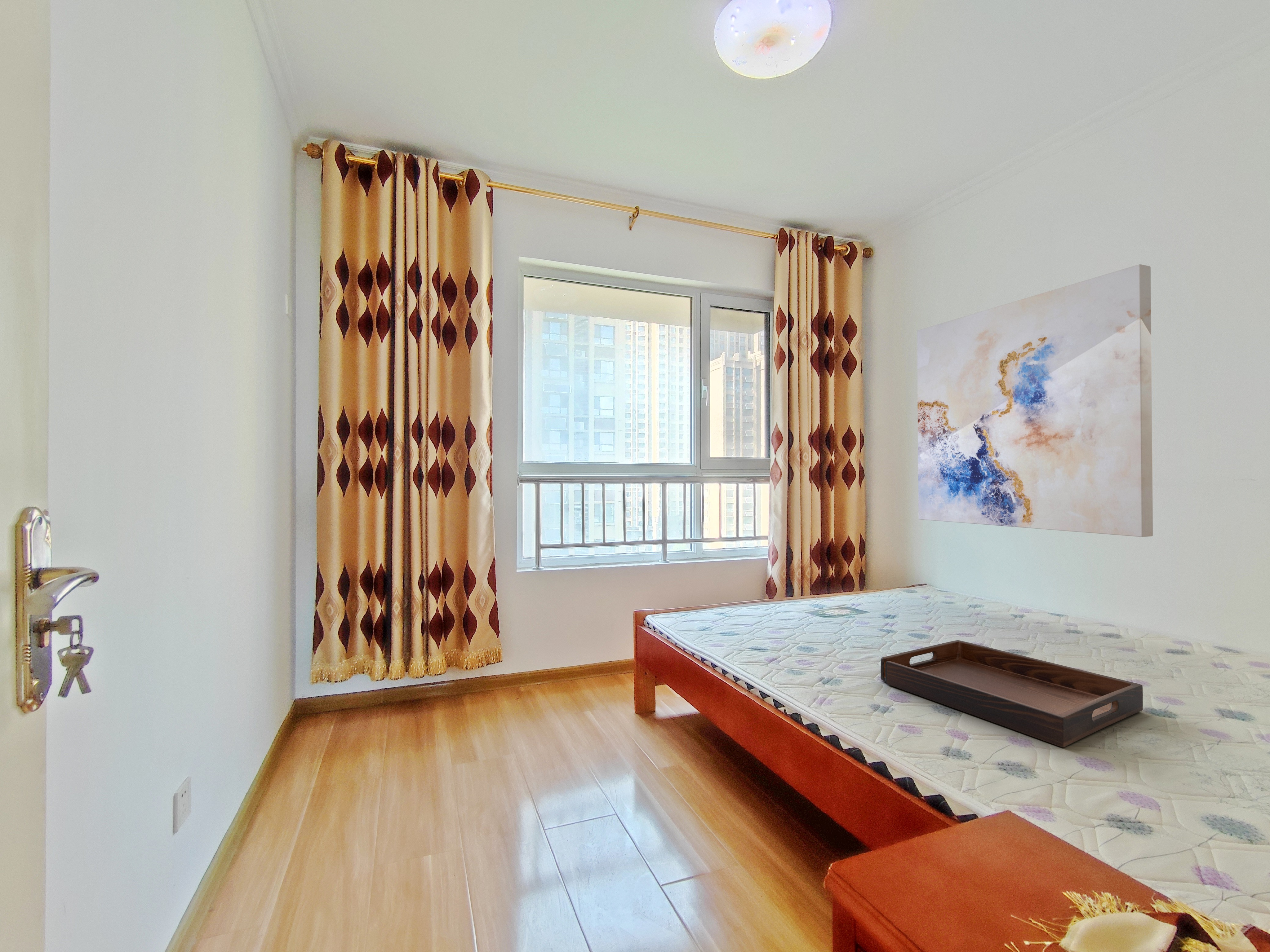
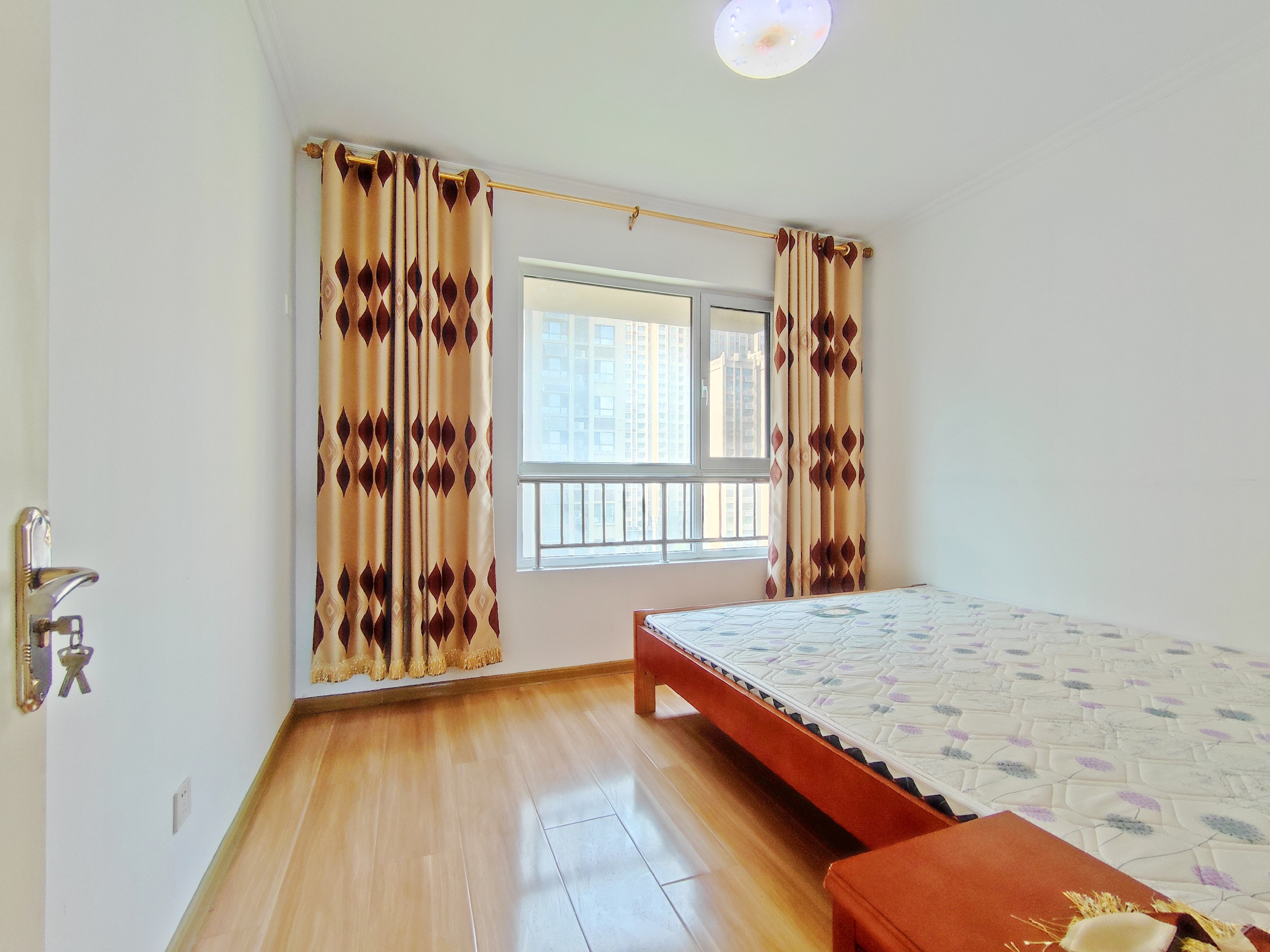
- serving tray (1000, 682)
- wall art (1014, 415)
